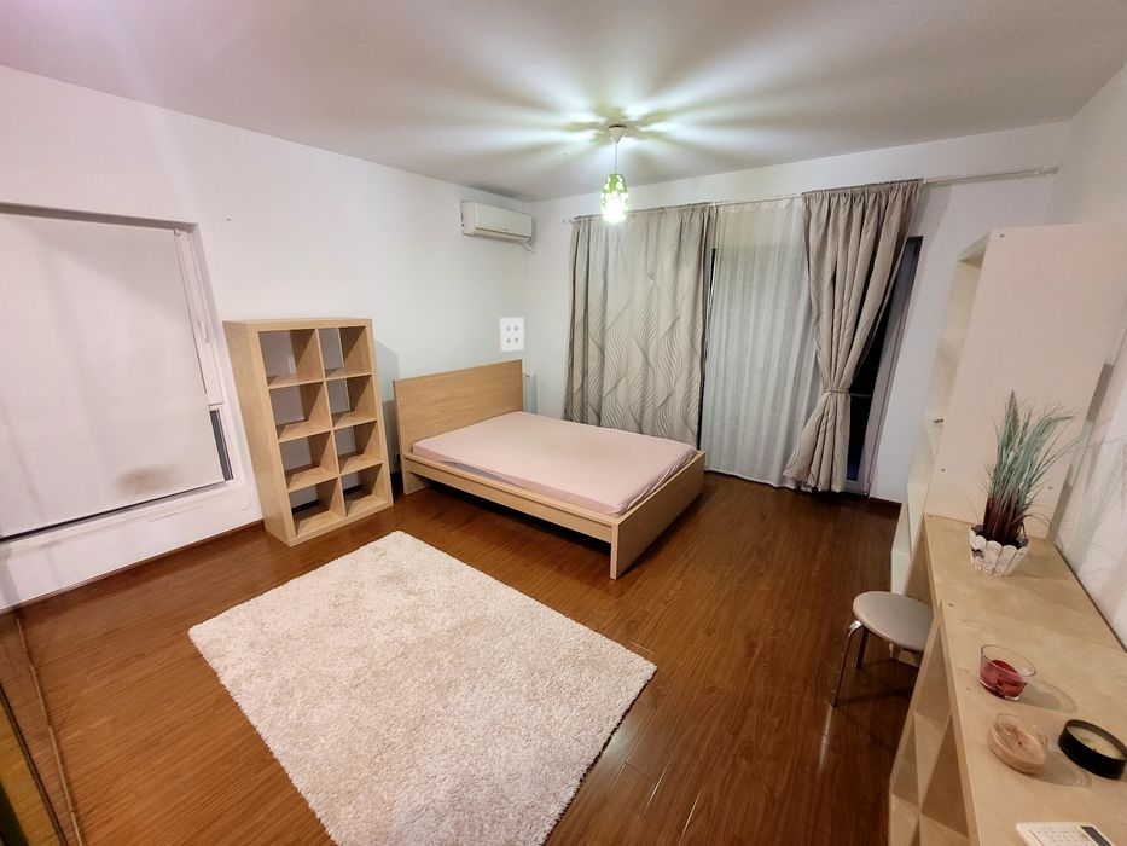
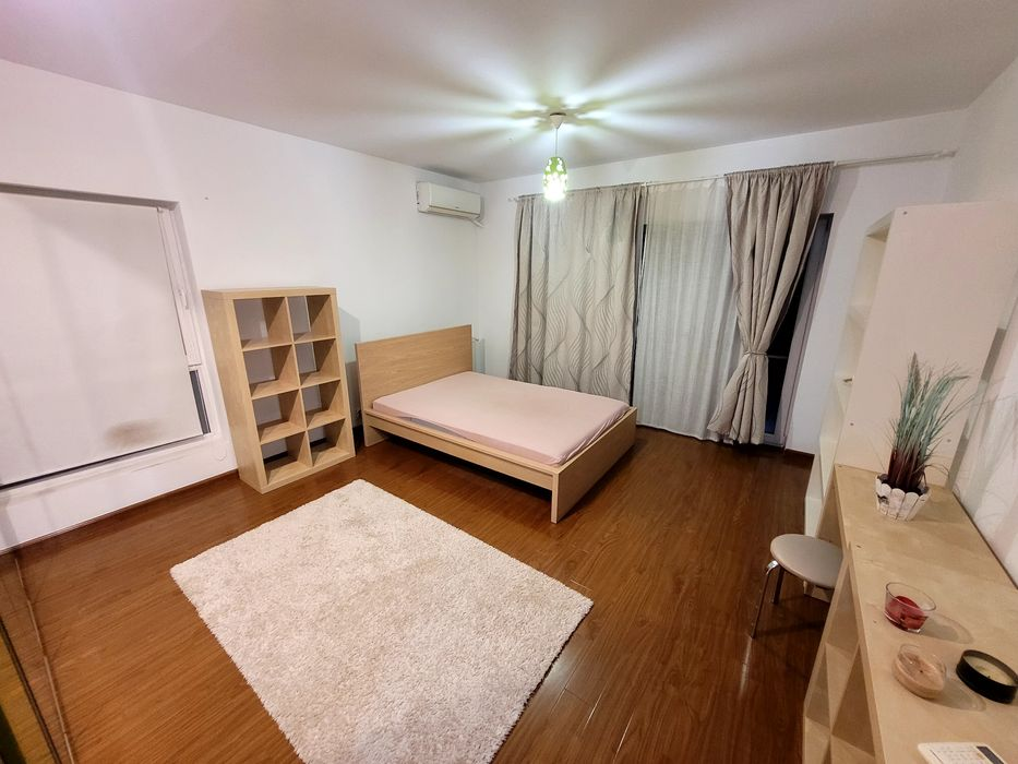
- wall art (511, 334)
